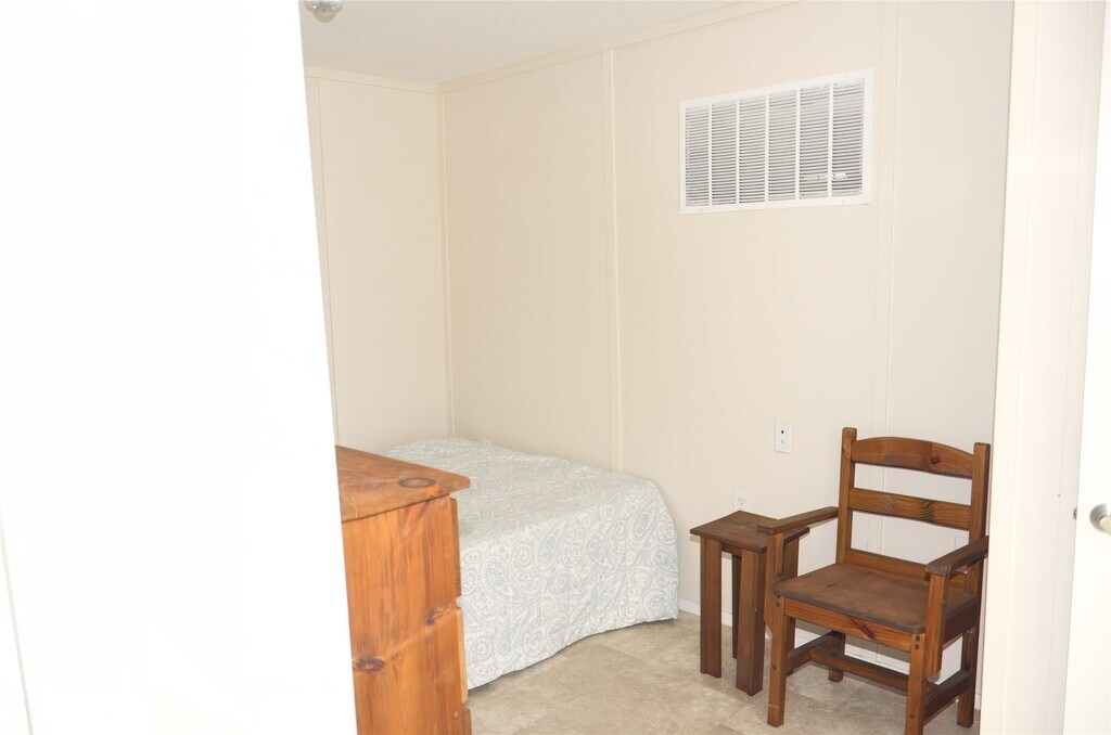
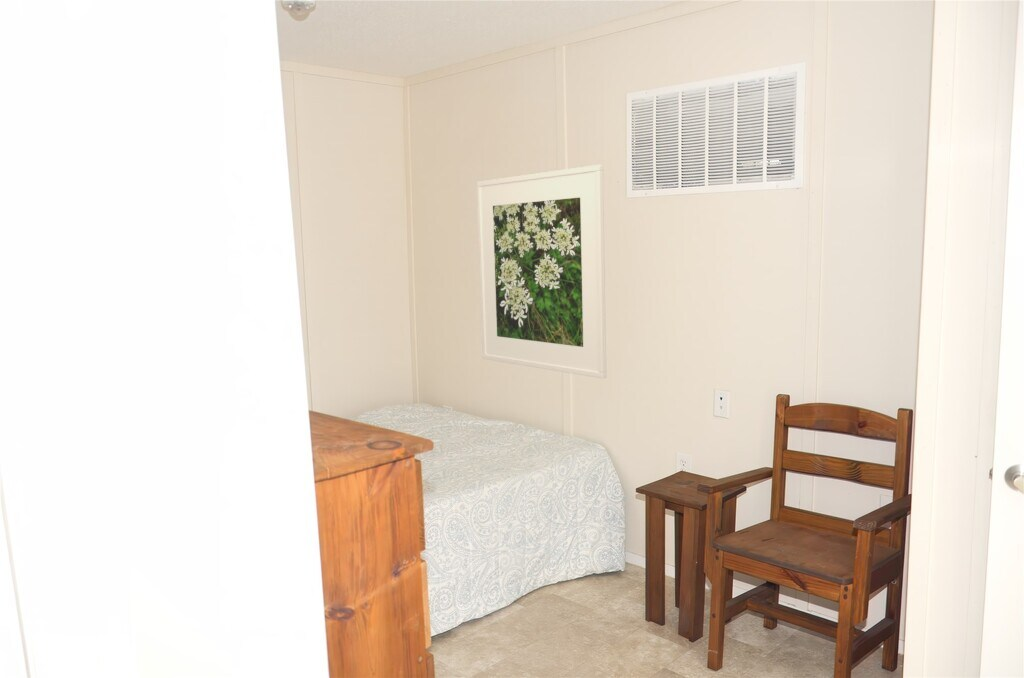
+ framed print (536, 272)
